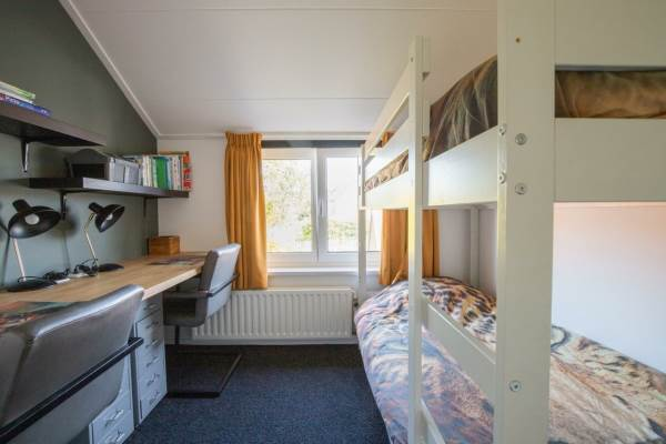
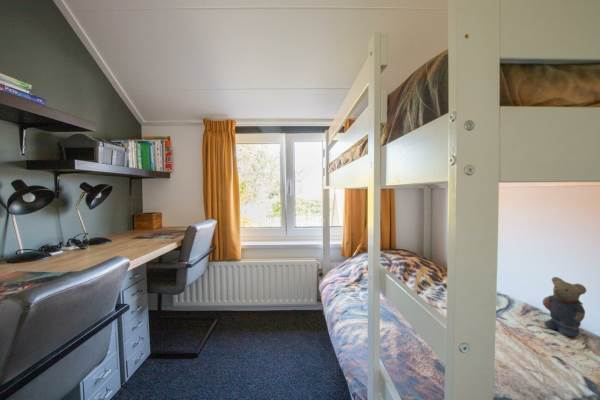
+ teddy bear (563, 304)
